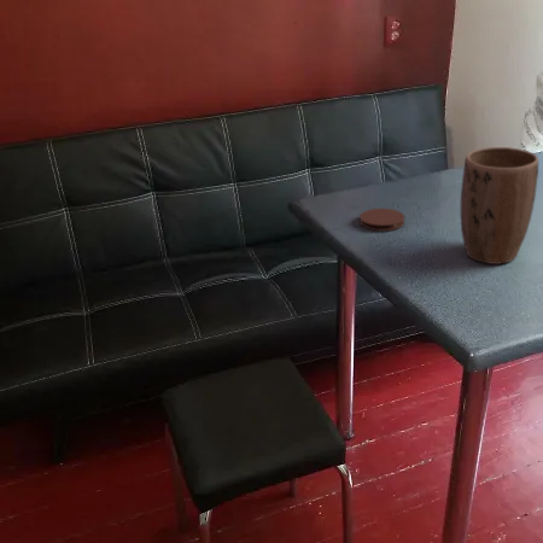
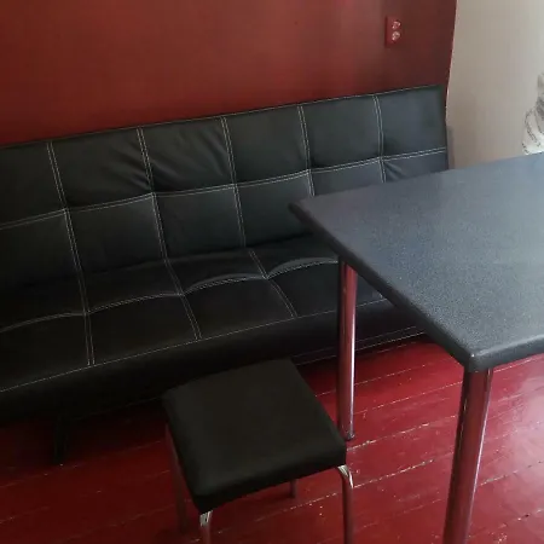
- plant pot (496, 206)
- coaster (381, 218)
